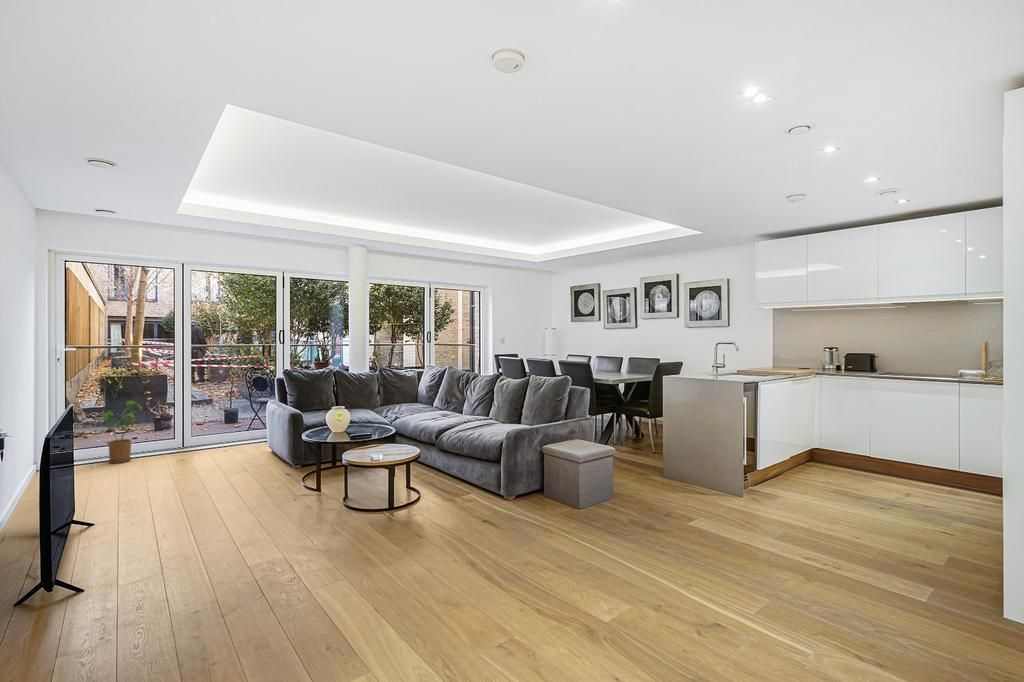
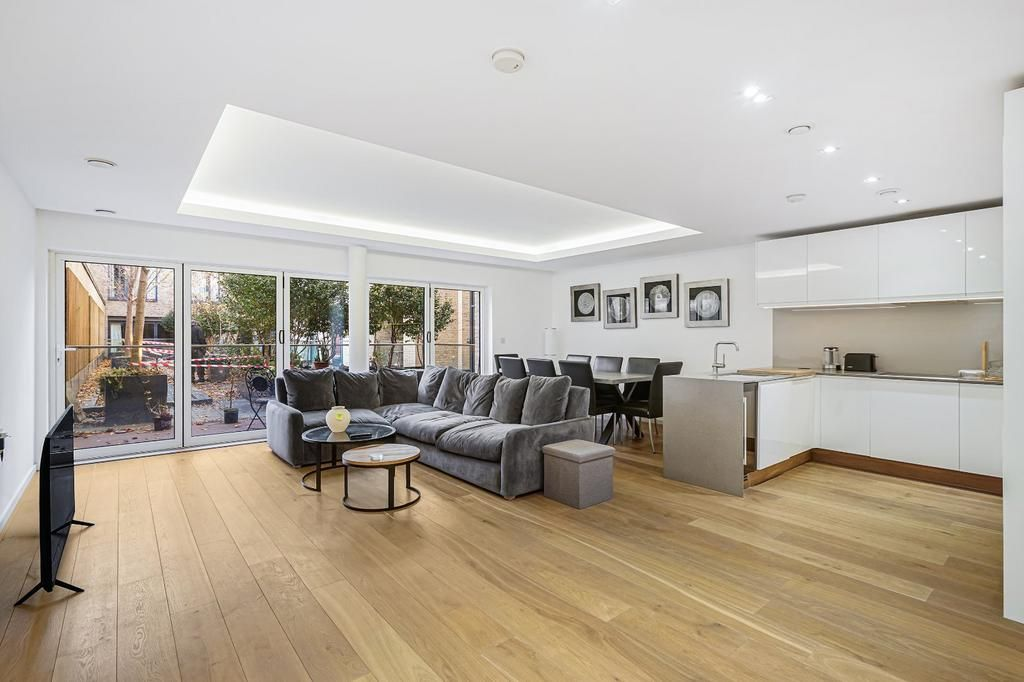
- house plant (122, 432)
